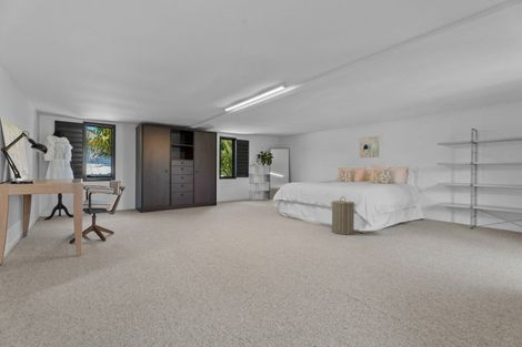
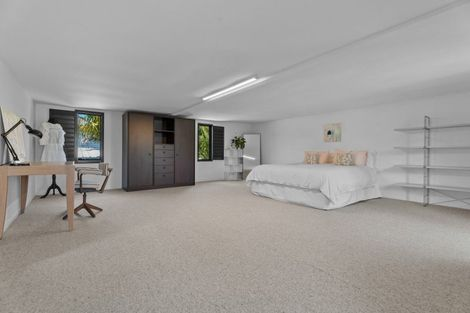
- laundry hamper (342, 214)
